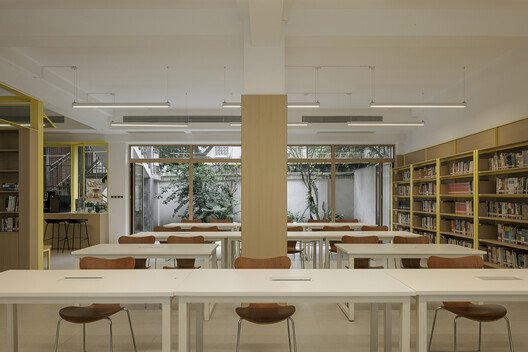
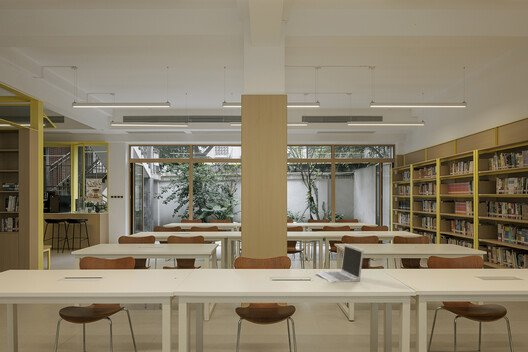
+ laptop (342, 262)
